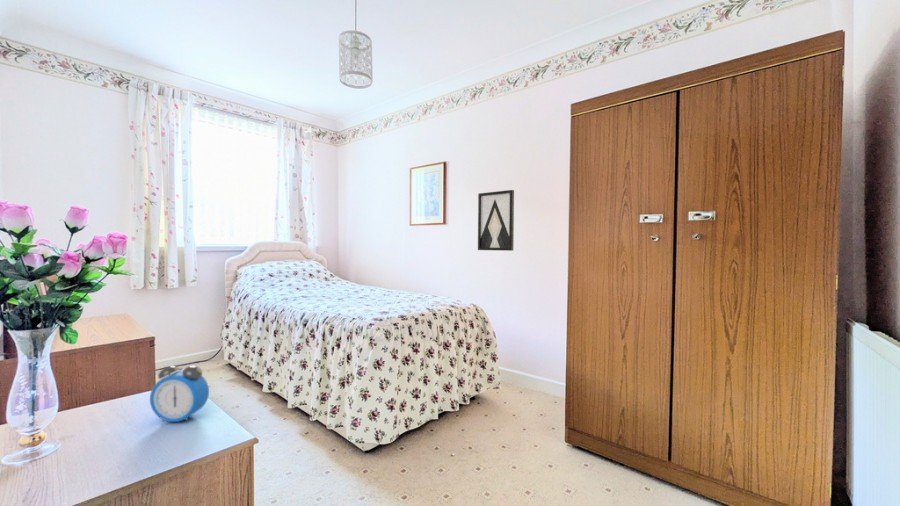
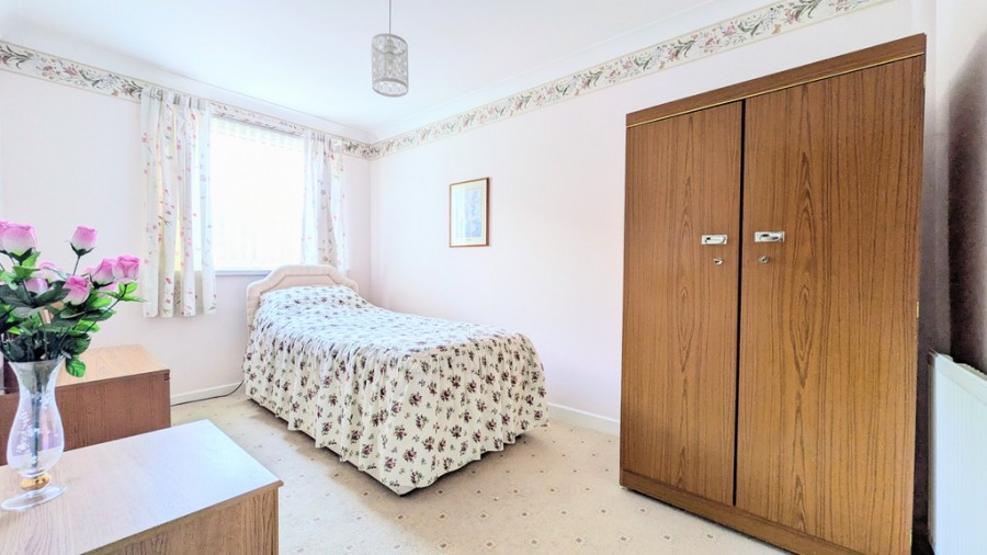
- wall art (495, 221)
- alarm clock (180, 392)
